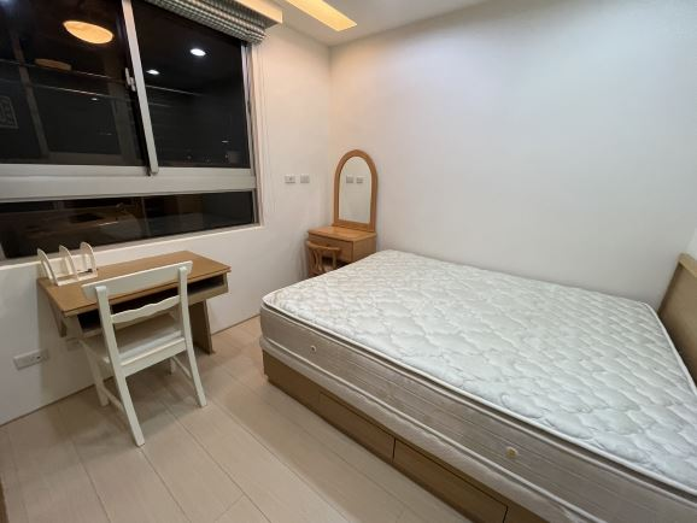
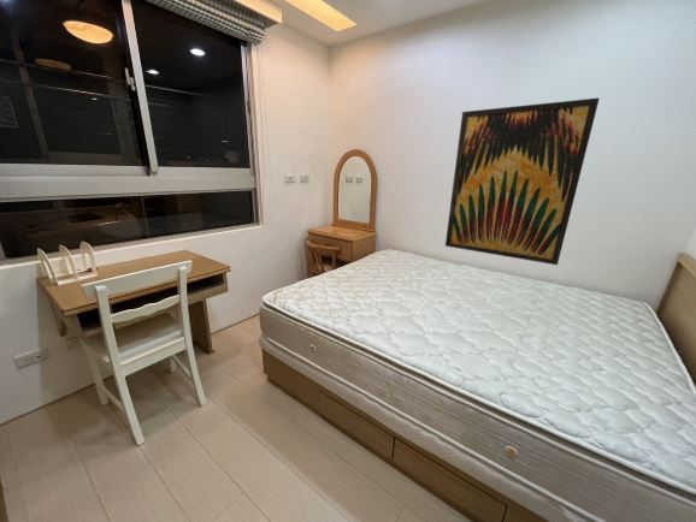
+ wall art (508, 185)
